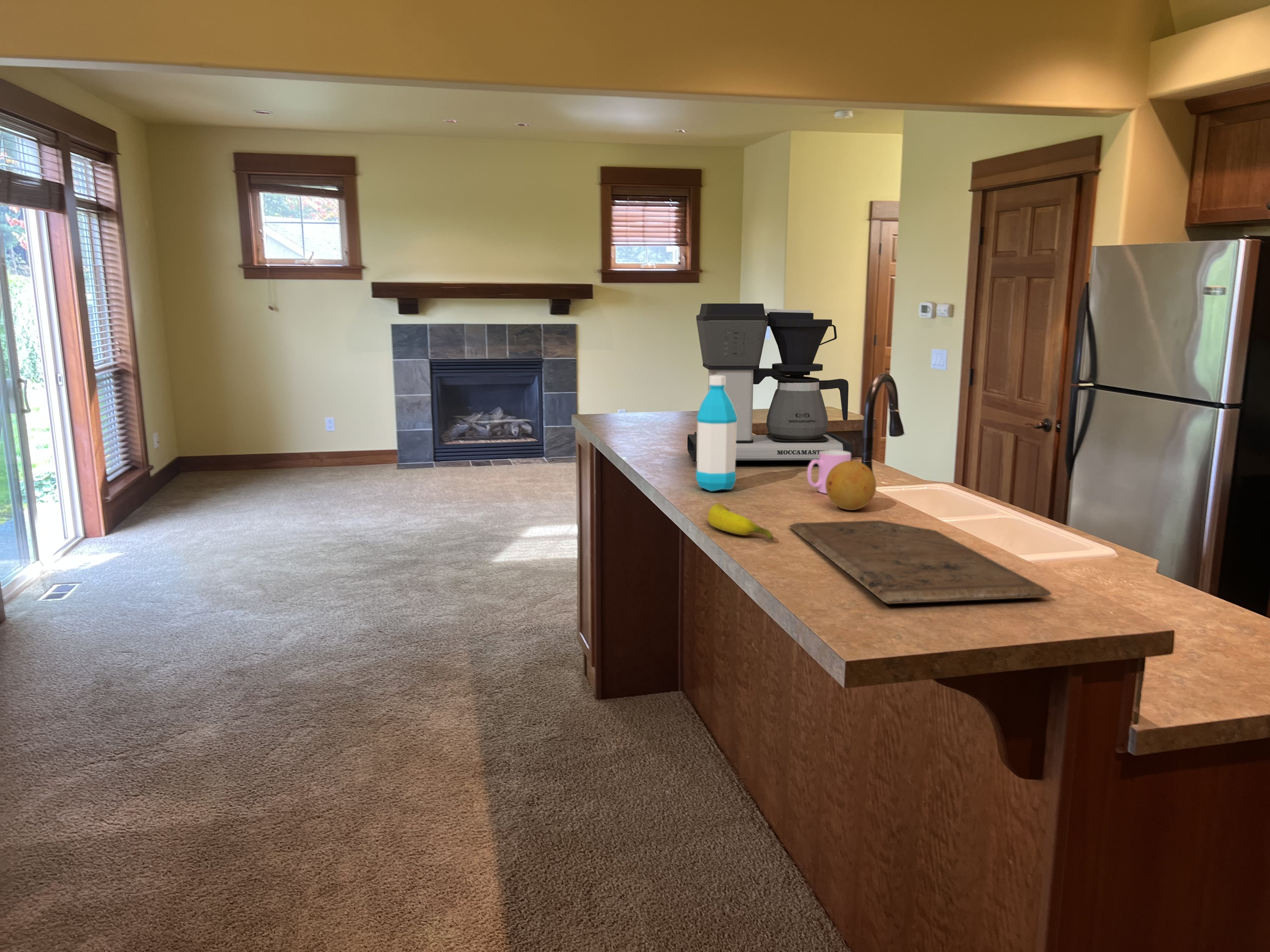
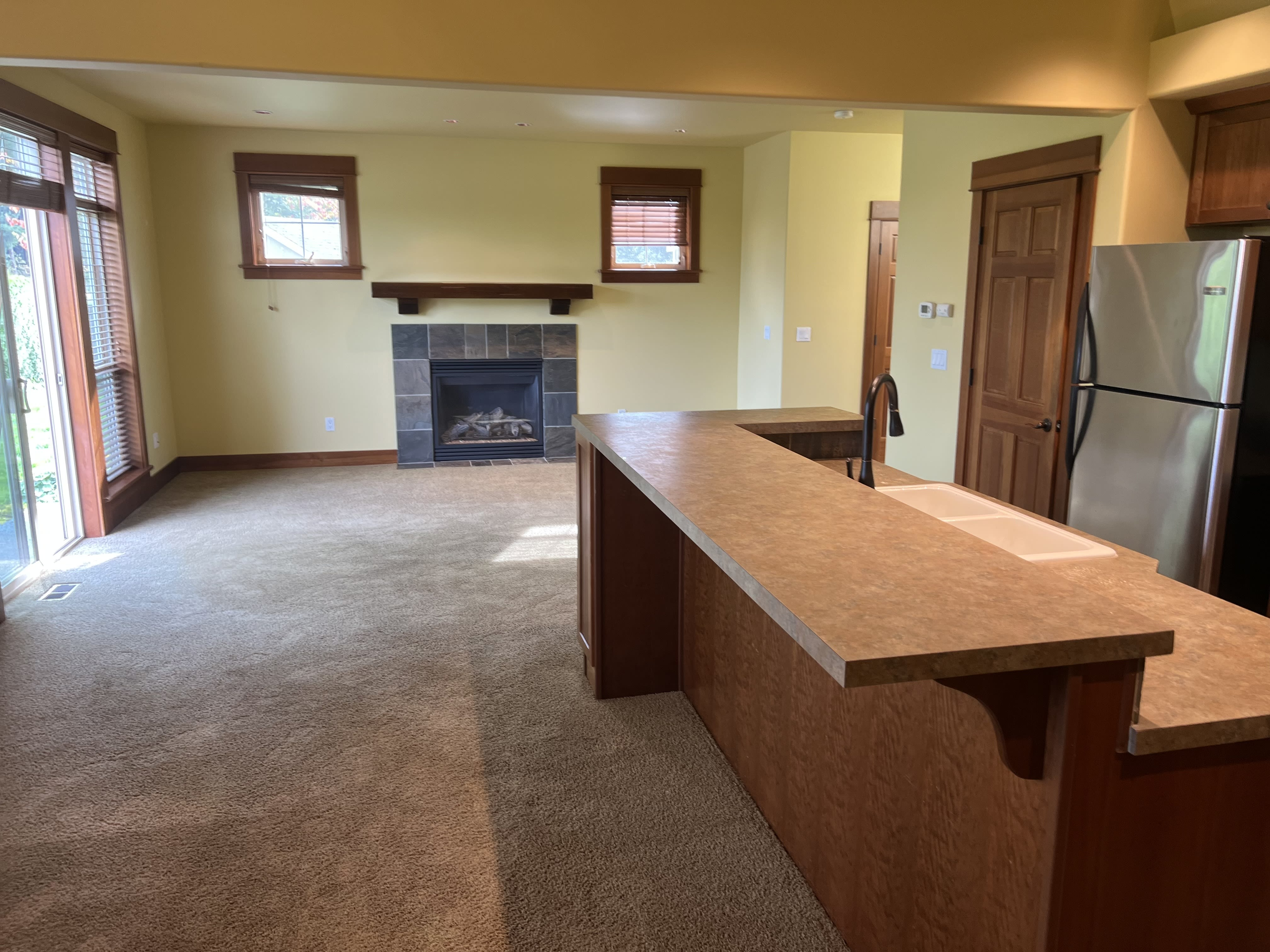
- coffee maker (774, 379)
- cutting board (902, 555)
- fruit (850, 485)
- water bottle (716, 433)
- banana (735, 518)
- cup (828, 473)
